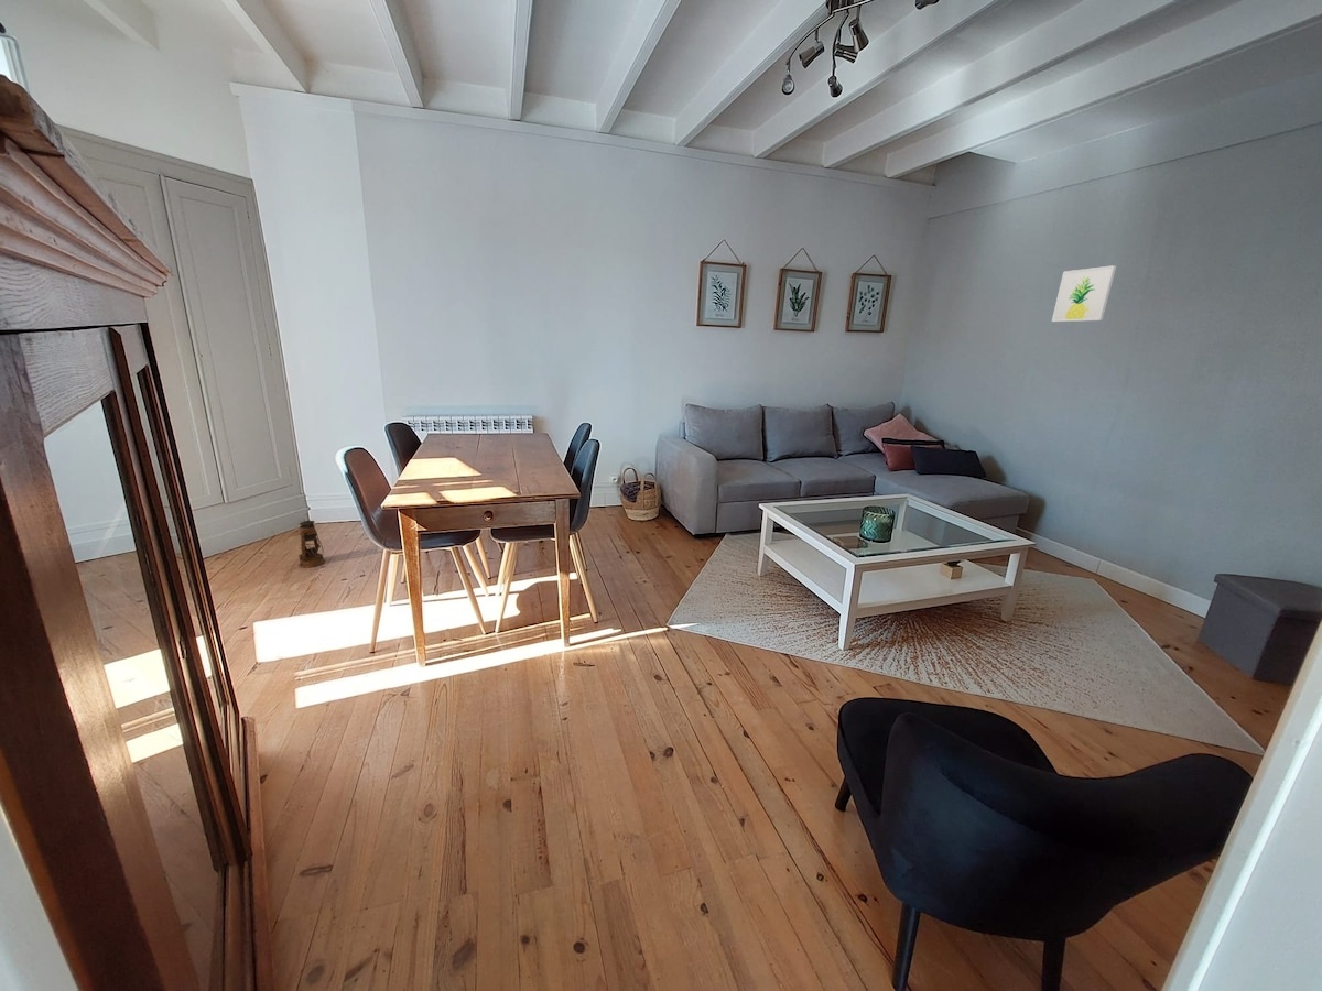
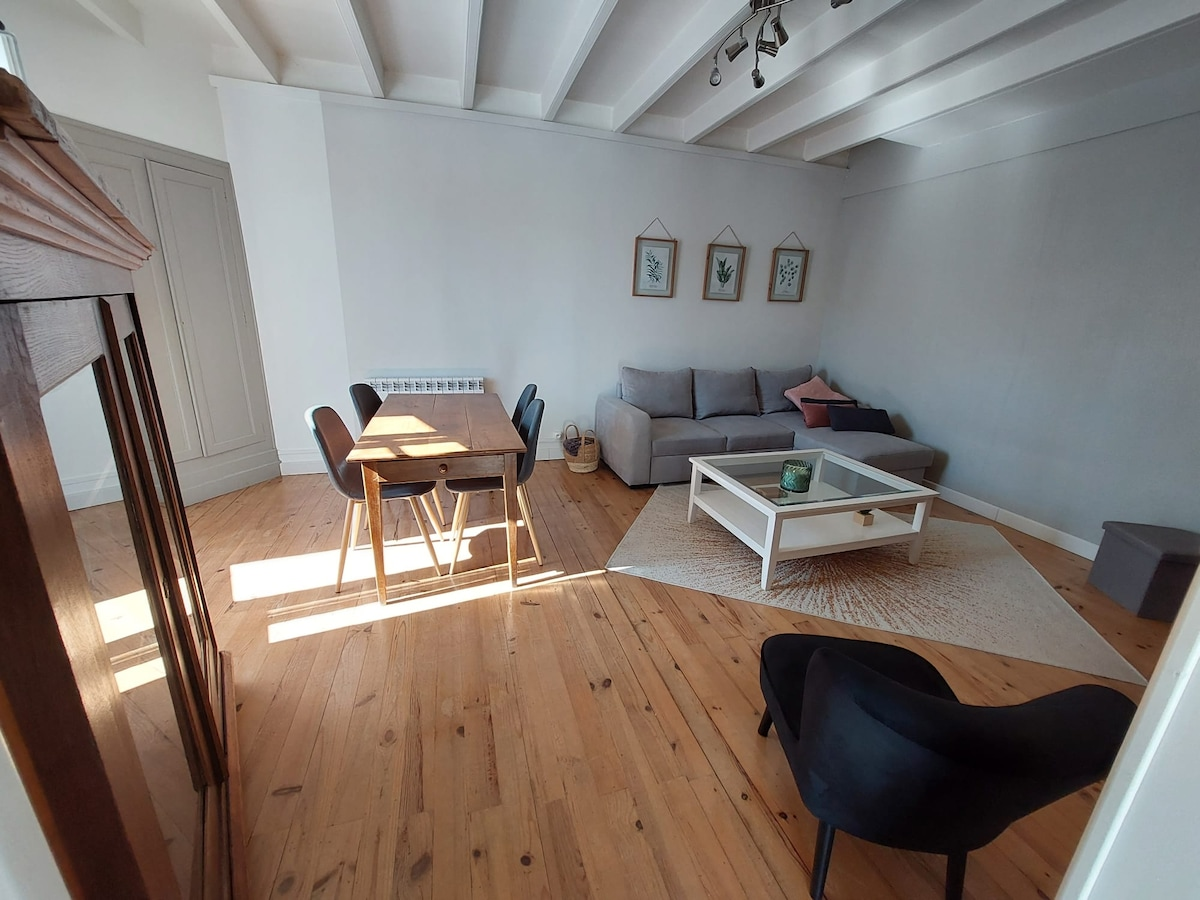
- lantern (307, 538)
- wall art (1082, 295)
